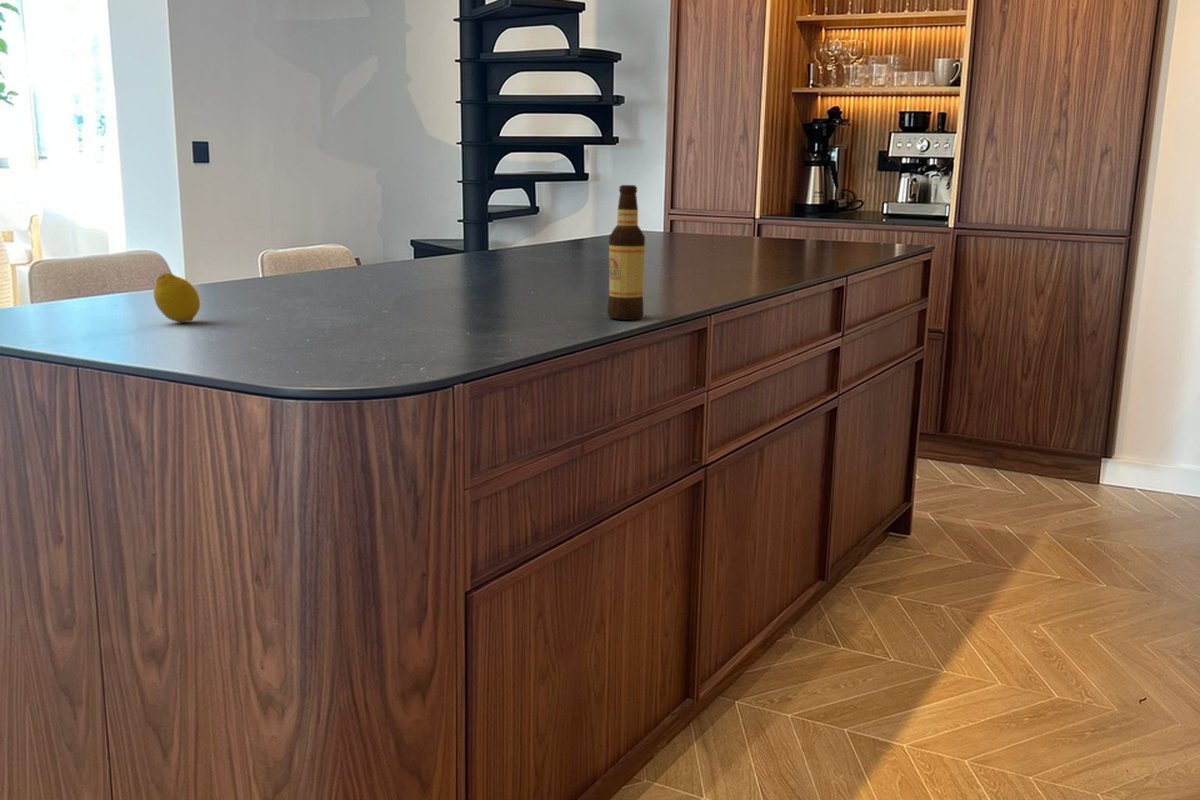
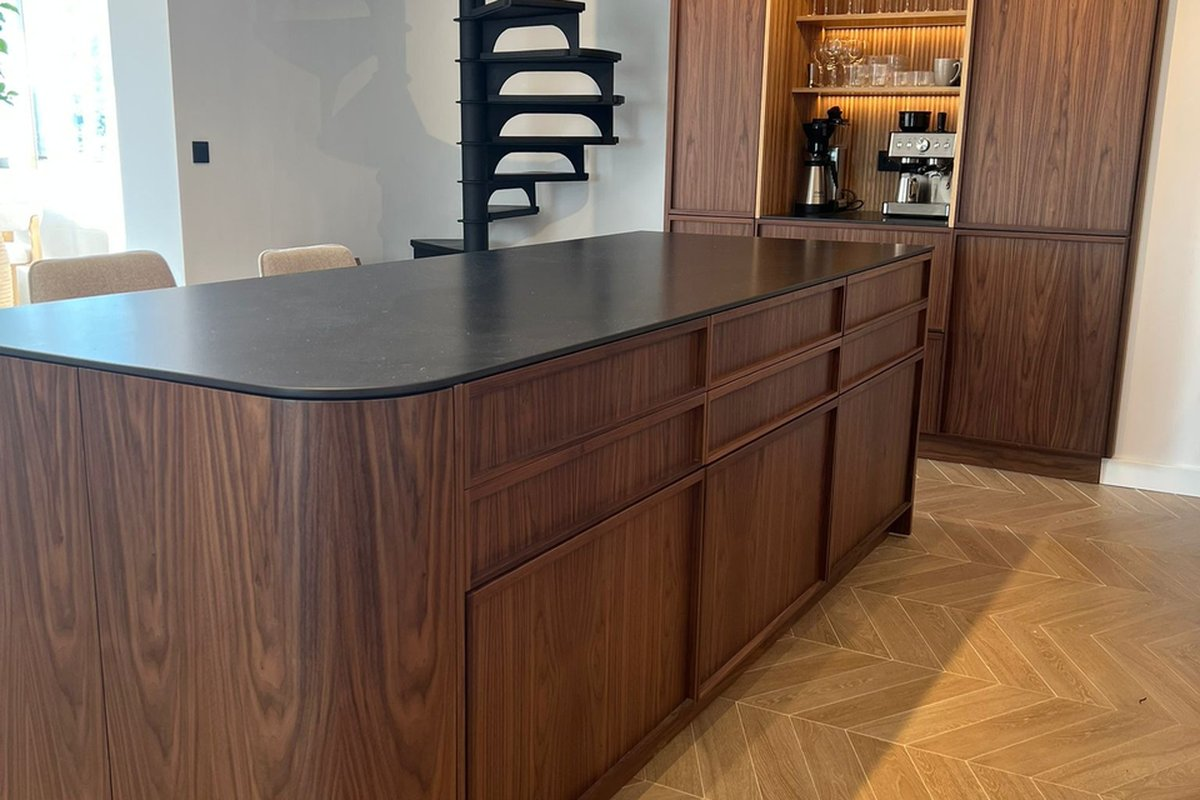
- fruit (176, 297)
- bottle (626, 252)
